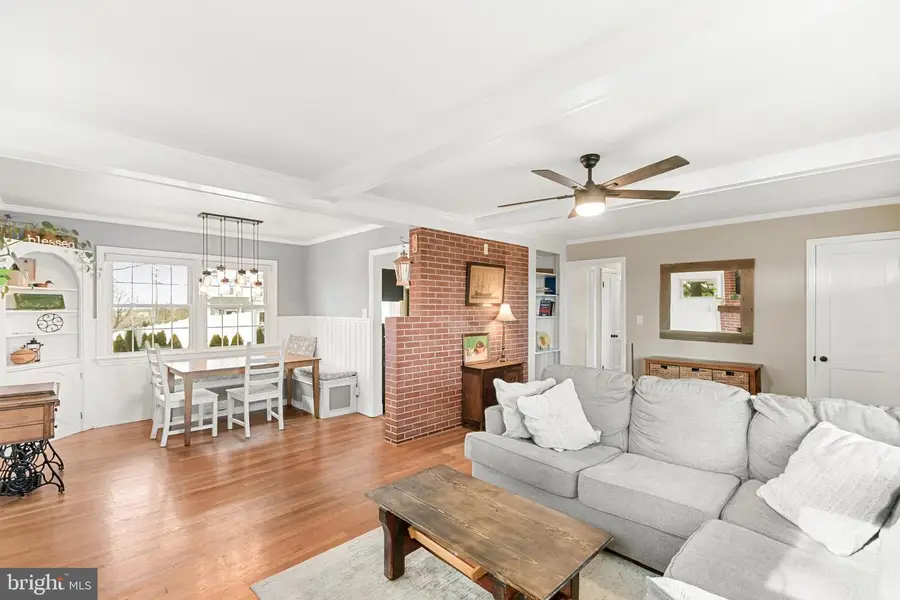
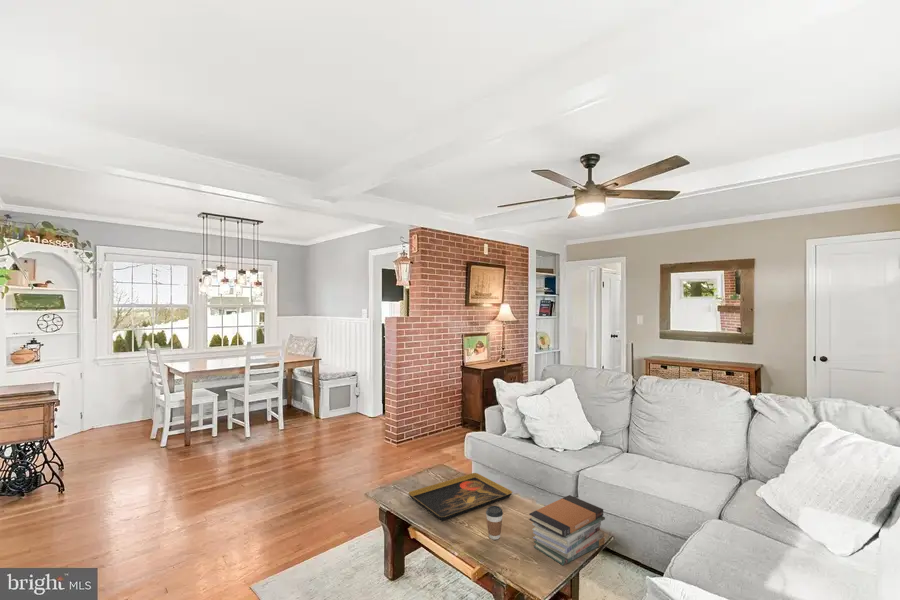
+ book stack (567, 528)
+ coffee cup (494, 522)
+ decorative tray (460, 494)
